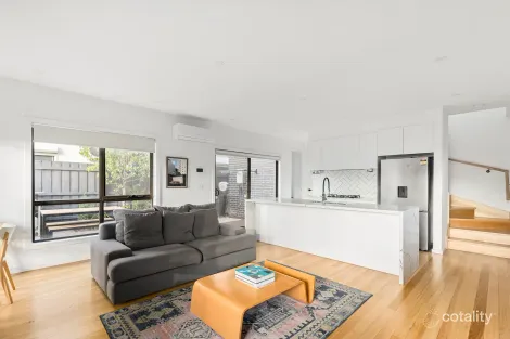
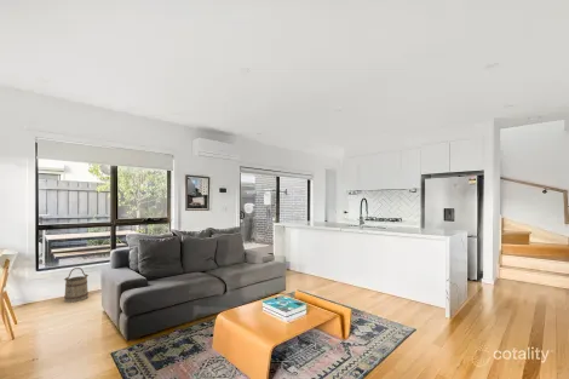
+ bucket (76, 282)
